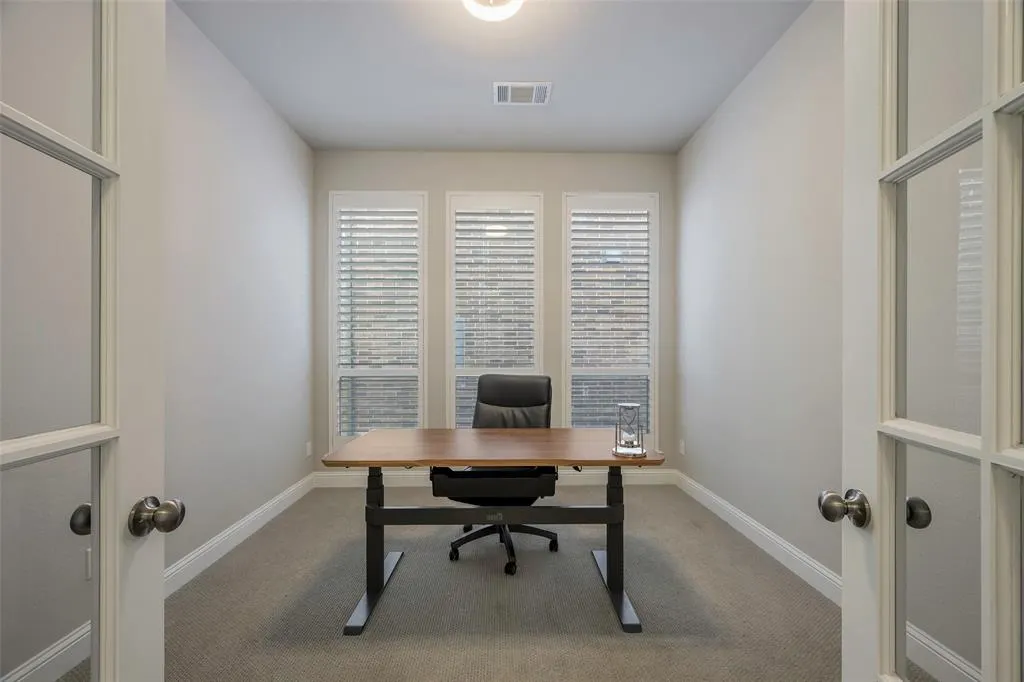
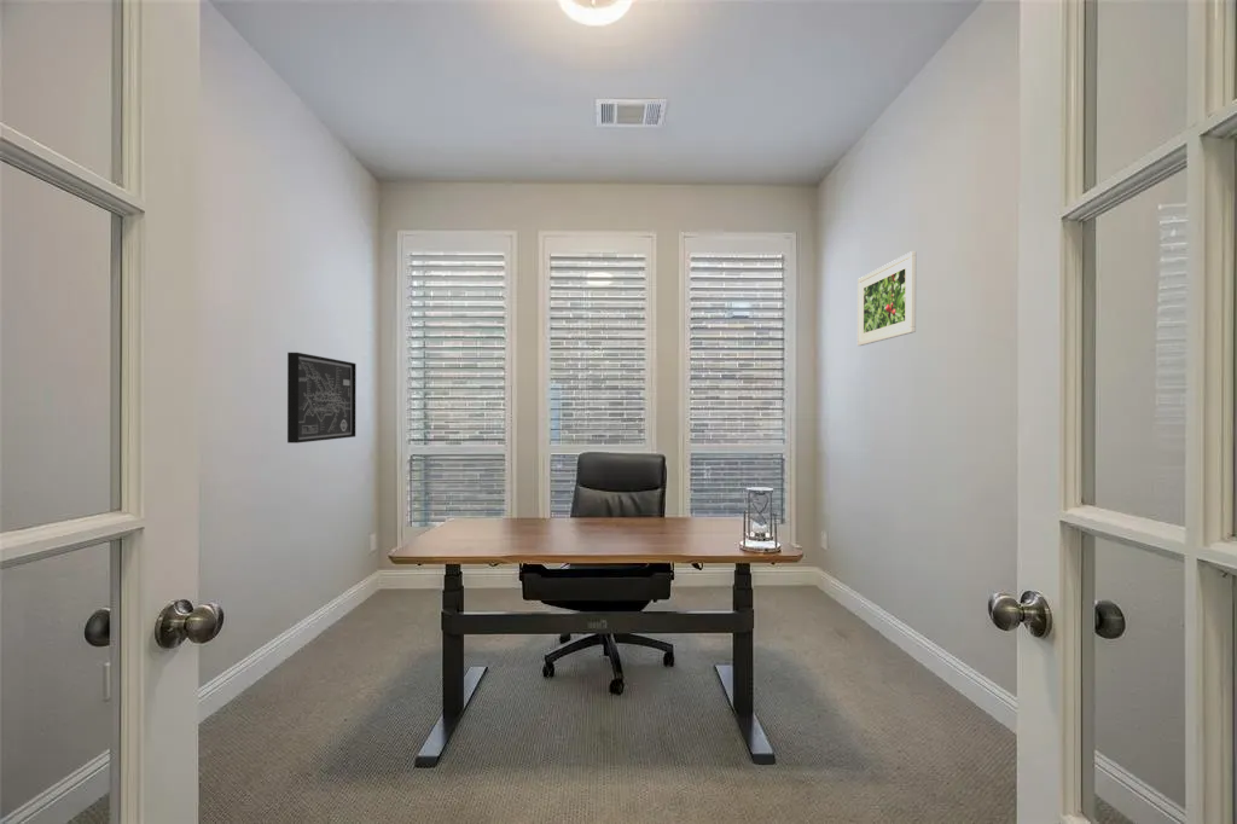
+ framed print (883, 302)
+ wall art (325, 399)
